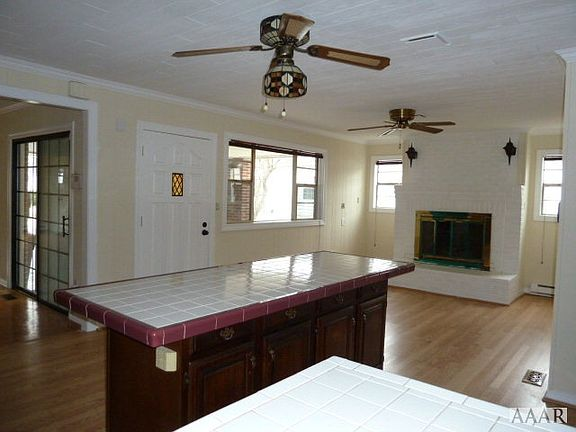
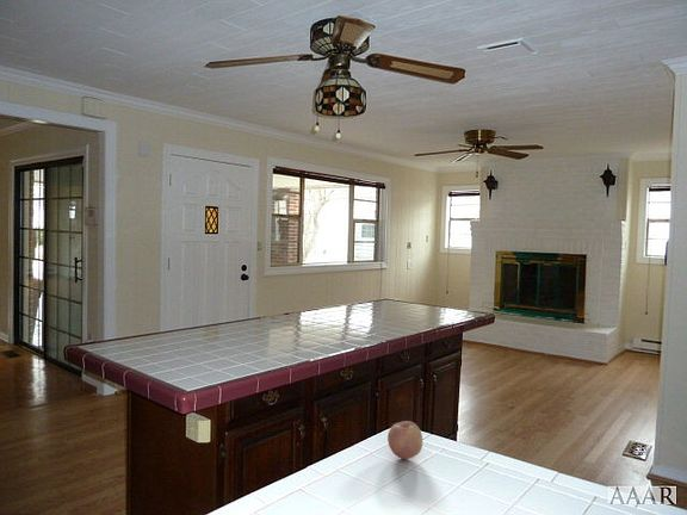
+ fruit (406, 440)
